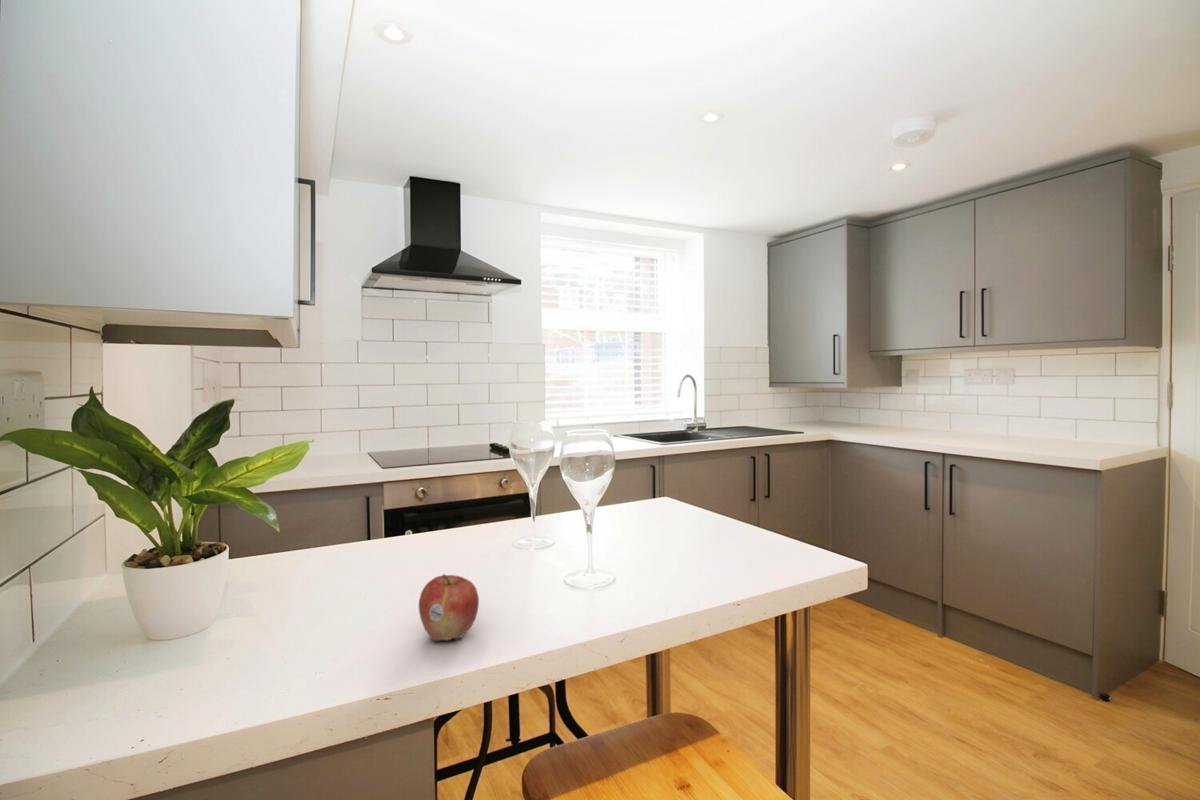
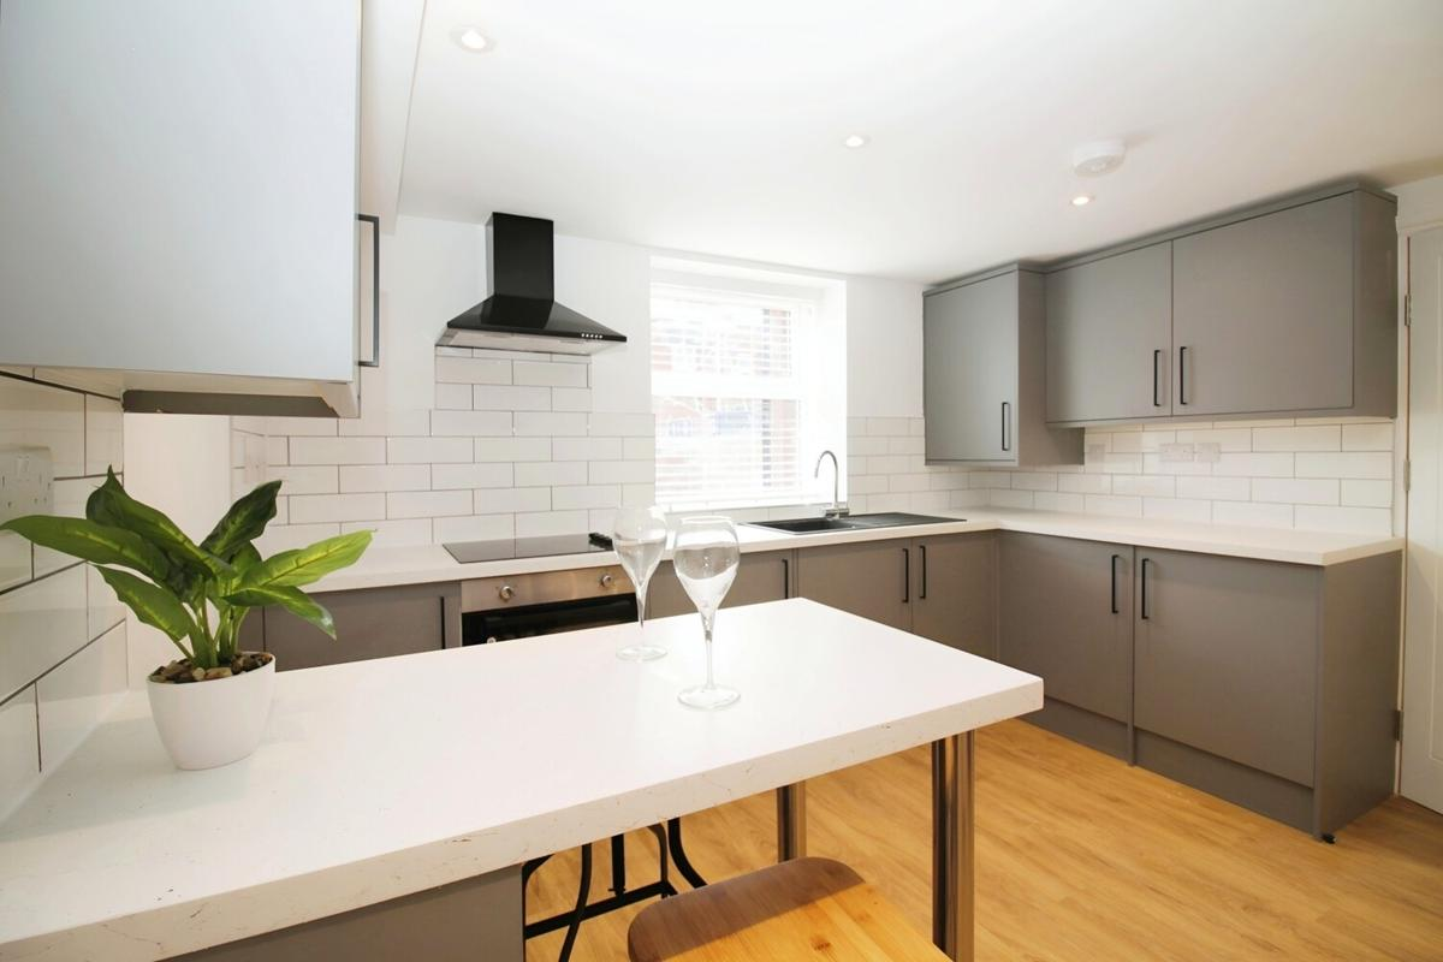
- fruit (450, 603)
